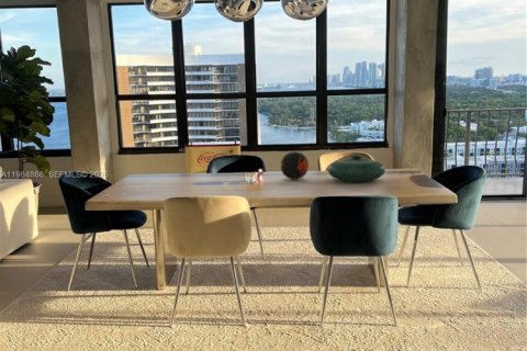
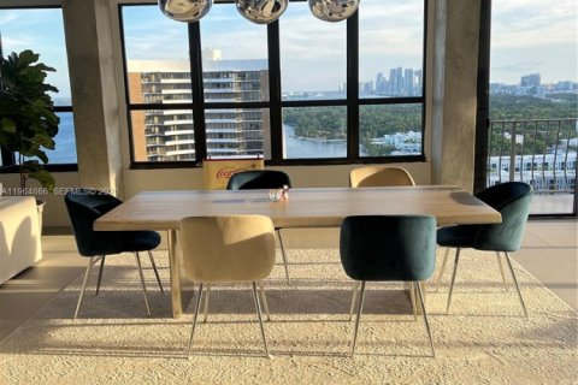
- decorative ball (294, 165)
- decorative bowl (356, 167)
